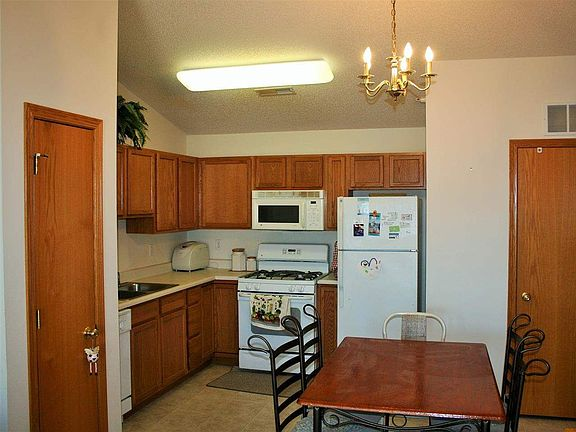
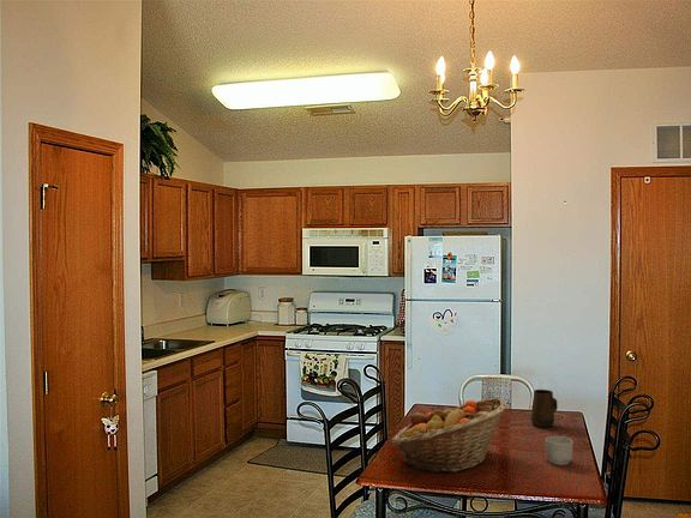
+ mug (559, 450)
+ fruit basket (450, 430)
+ mug (543, 408)
